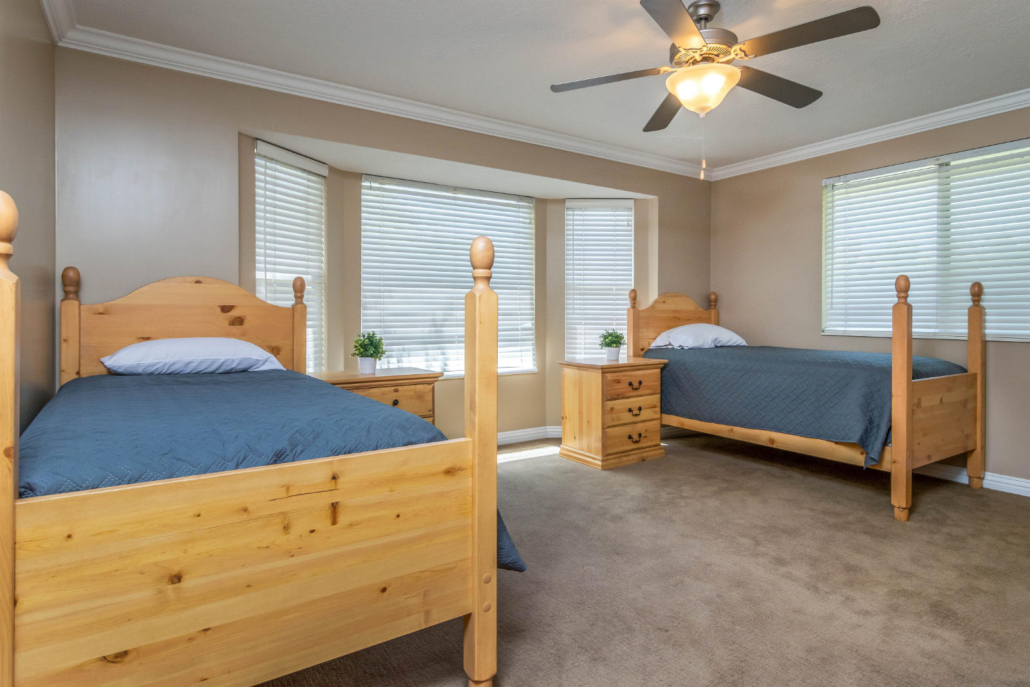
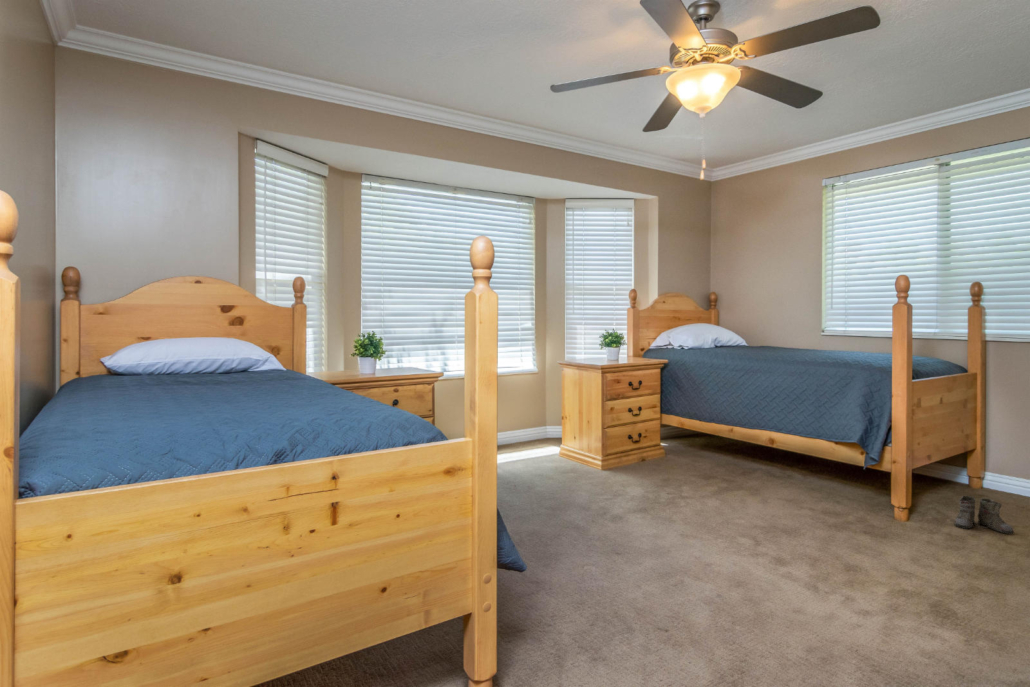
+ boots (978, 513)
